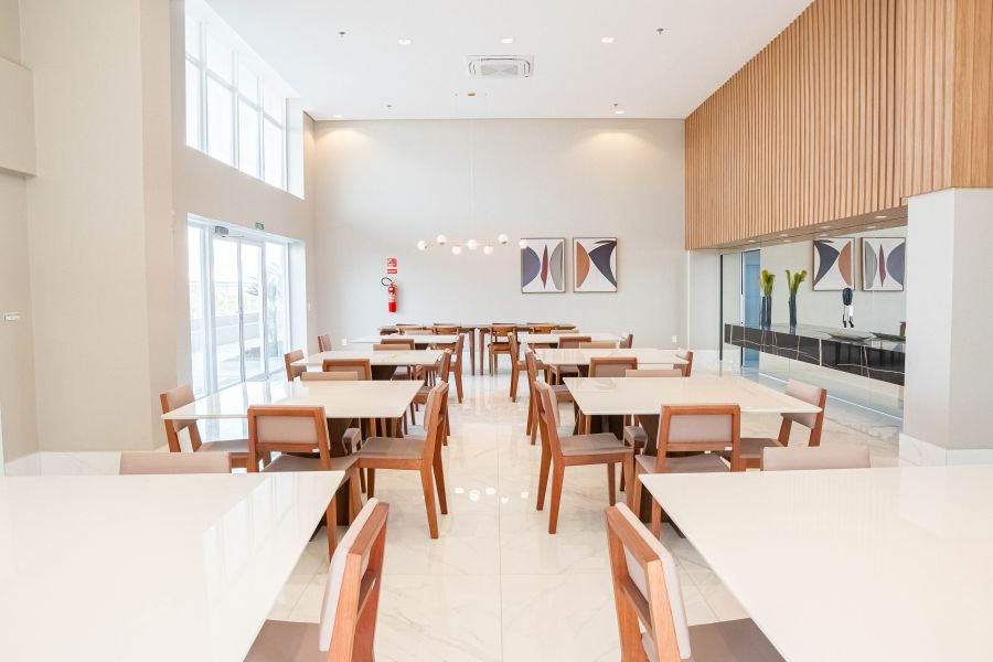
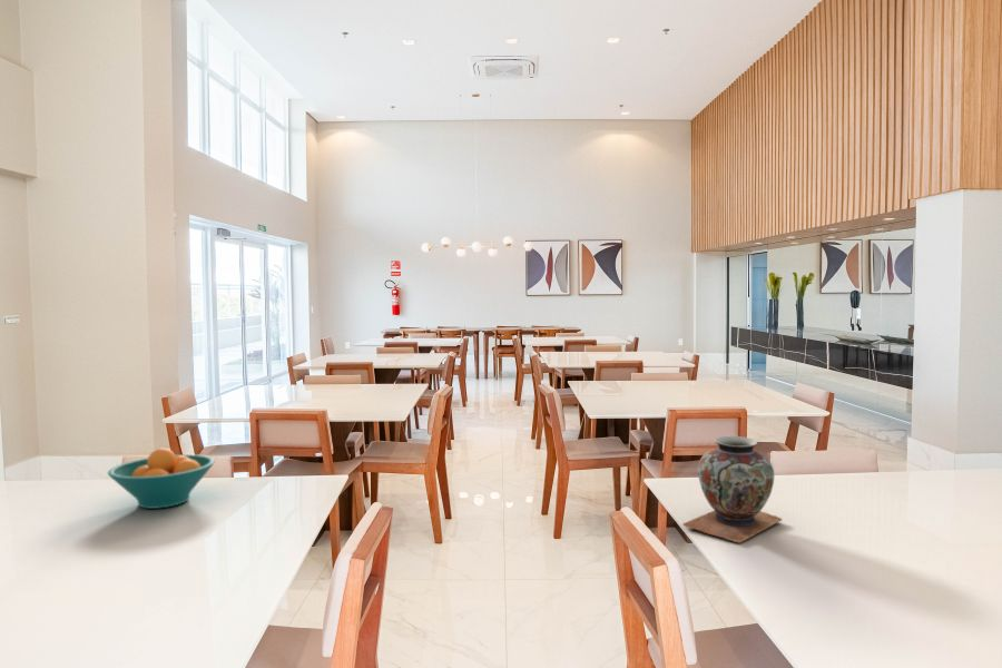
+ fruit bowl (163, 475)
+ decorative vase (731, 482)
